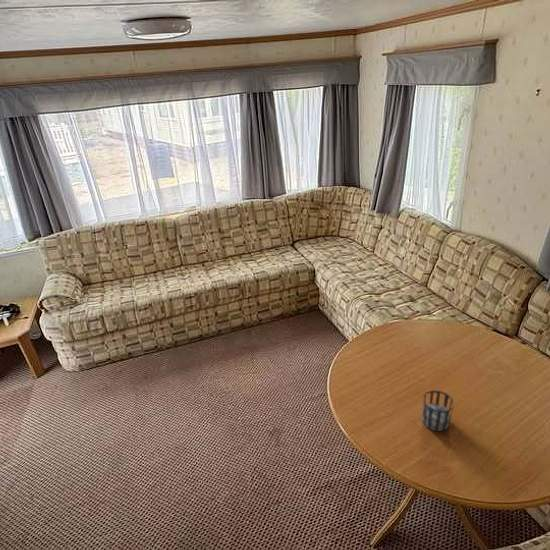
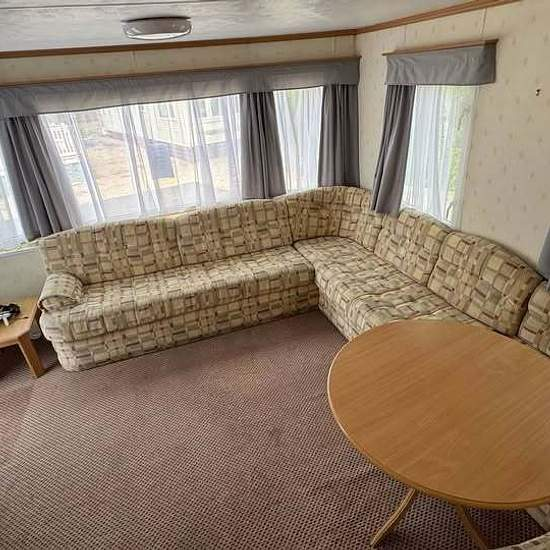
- cup (436, 411)
